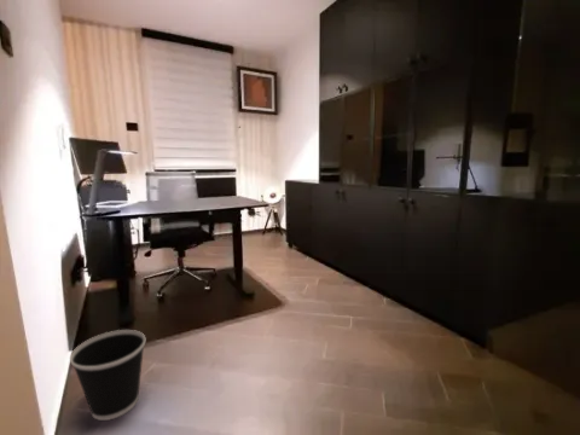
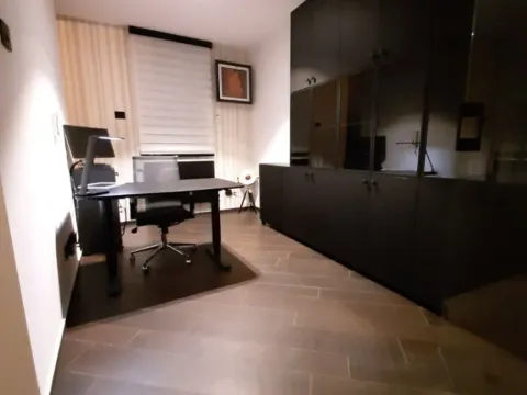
- wastebasket (112, 375)
